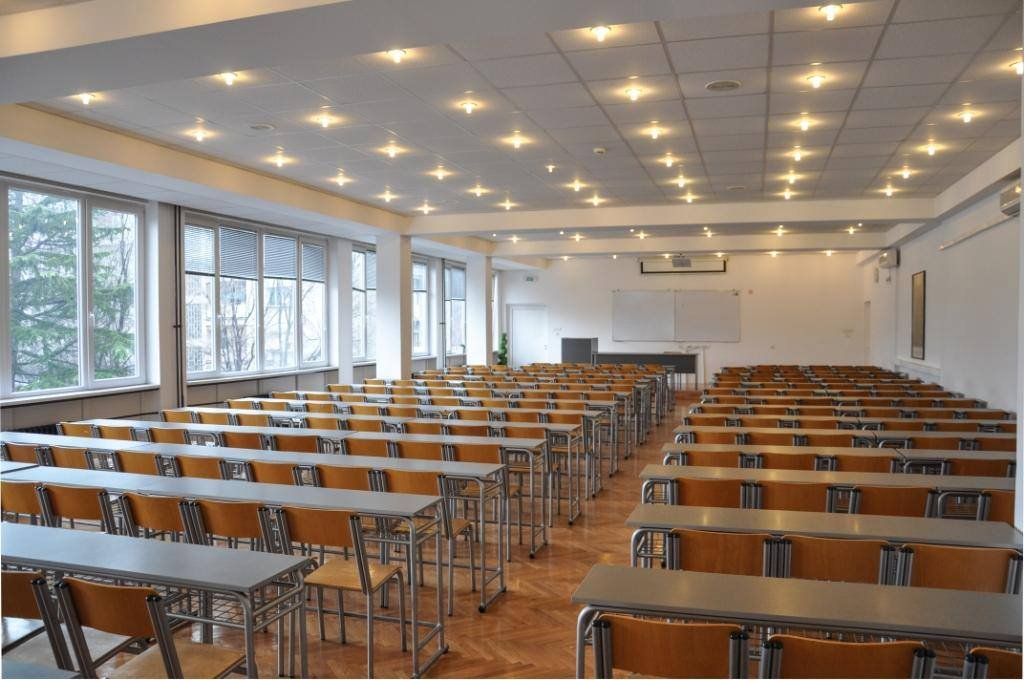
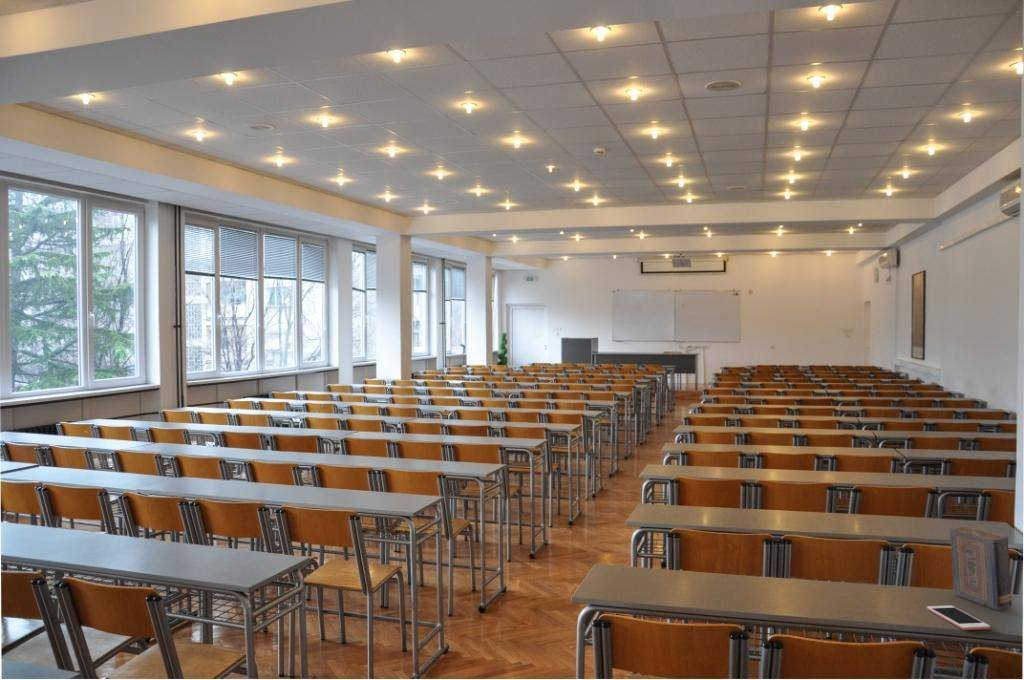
+ cell phone (957, 617)
+ book (980, 565)
